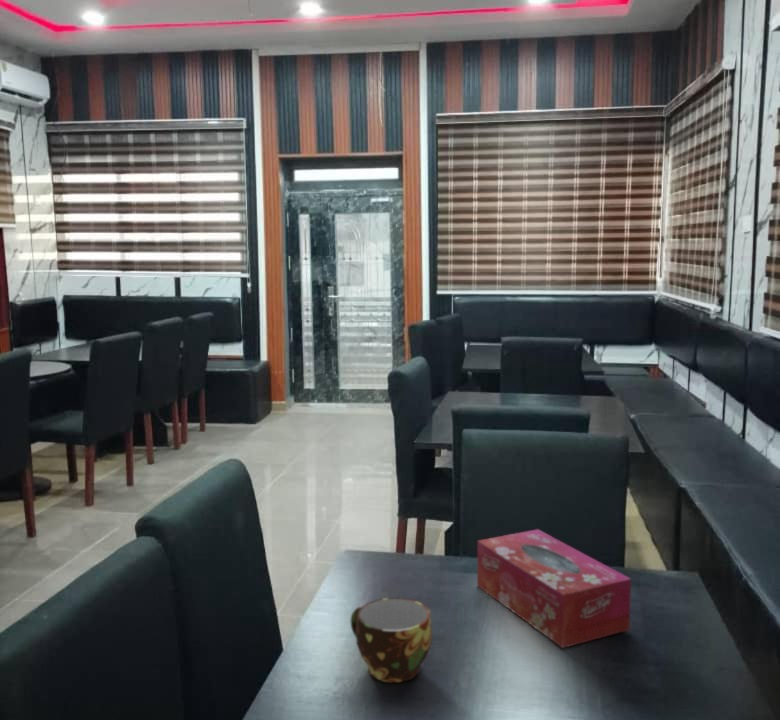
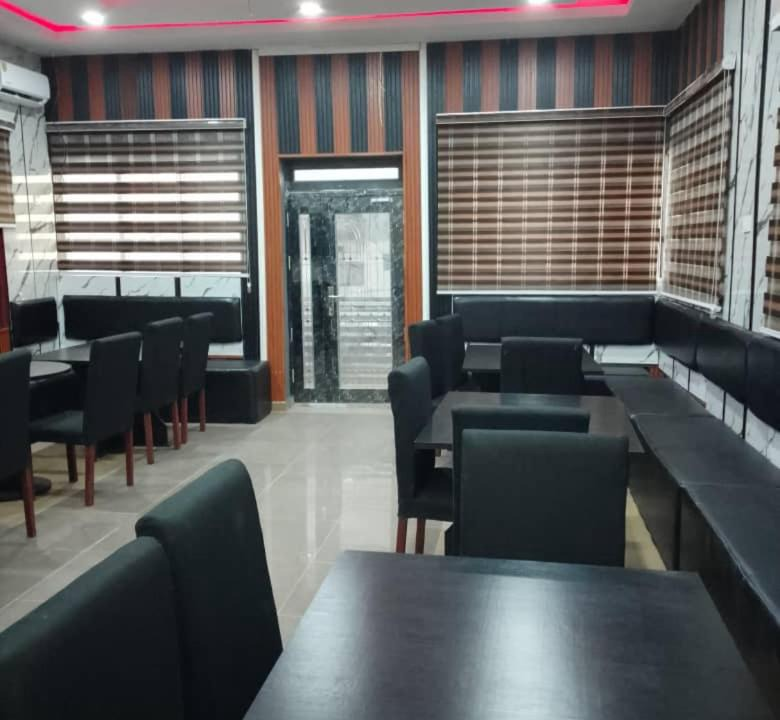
- cup (389, 641)
- tissue box (548, 582)
